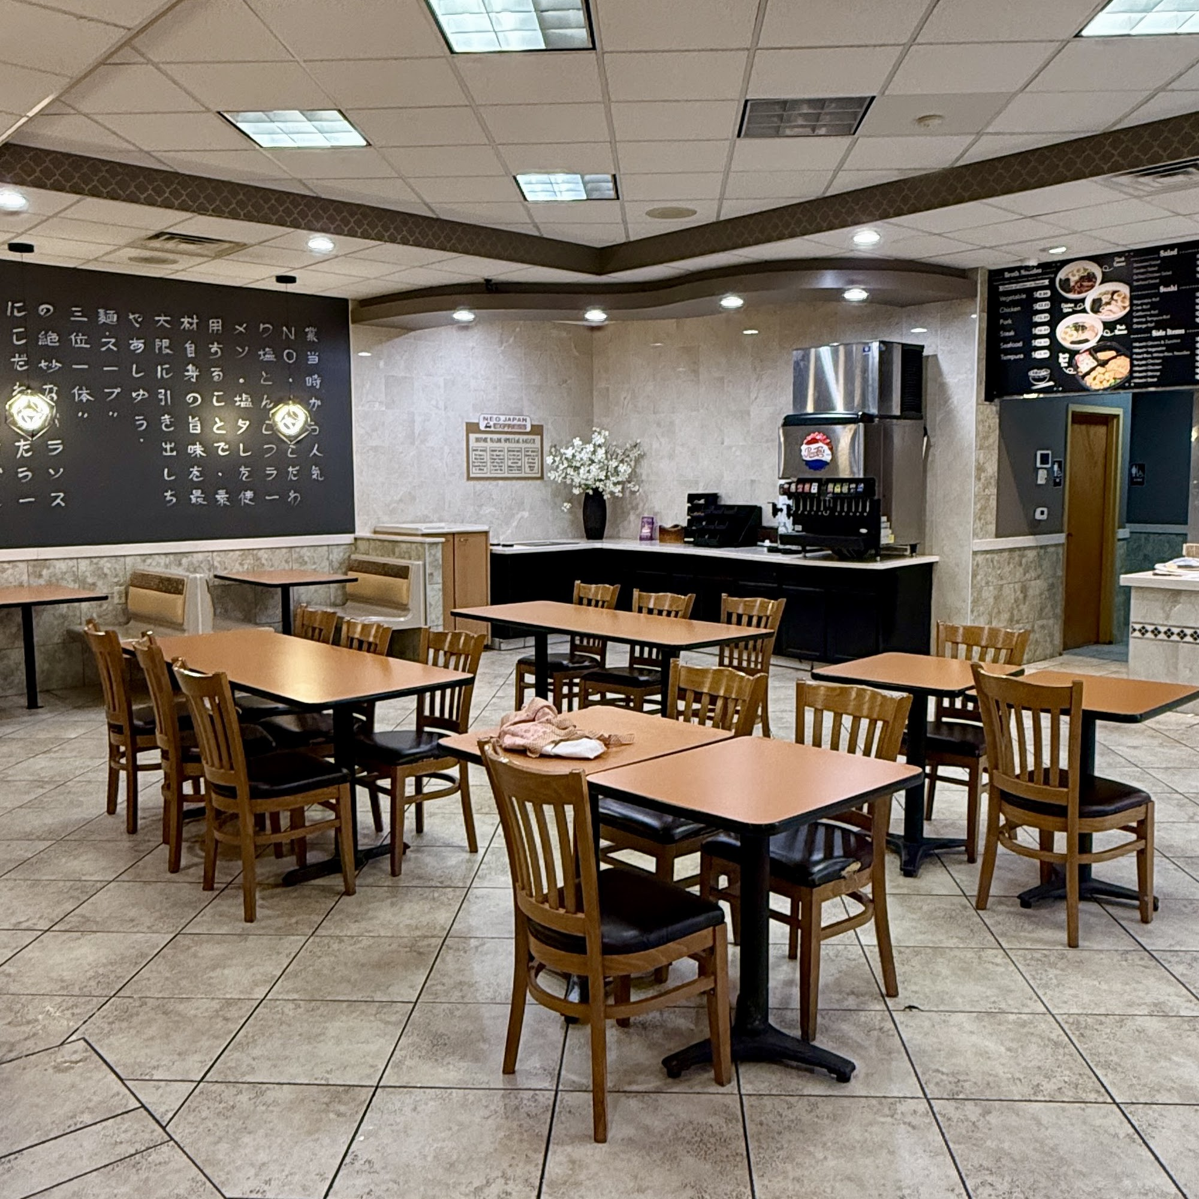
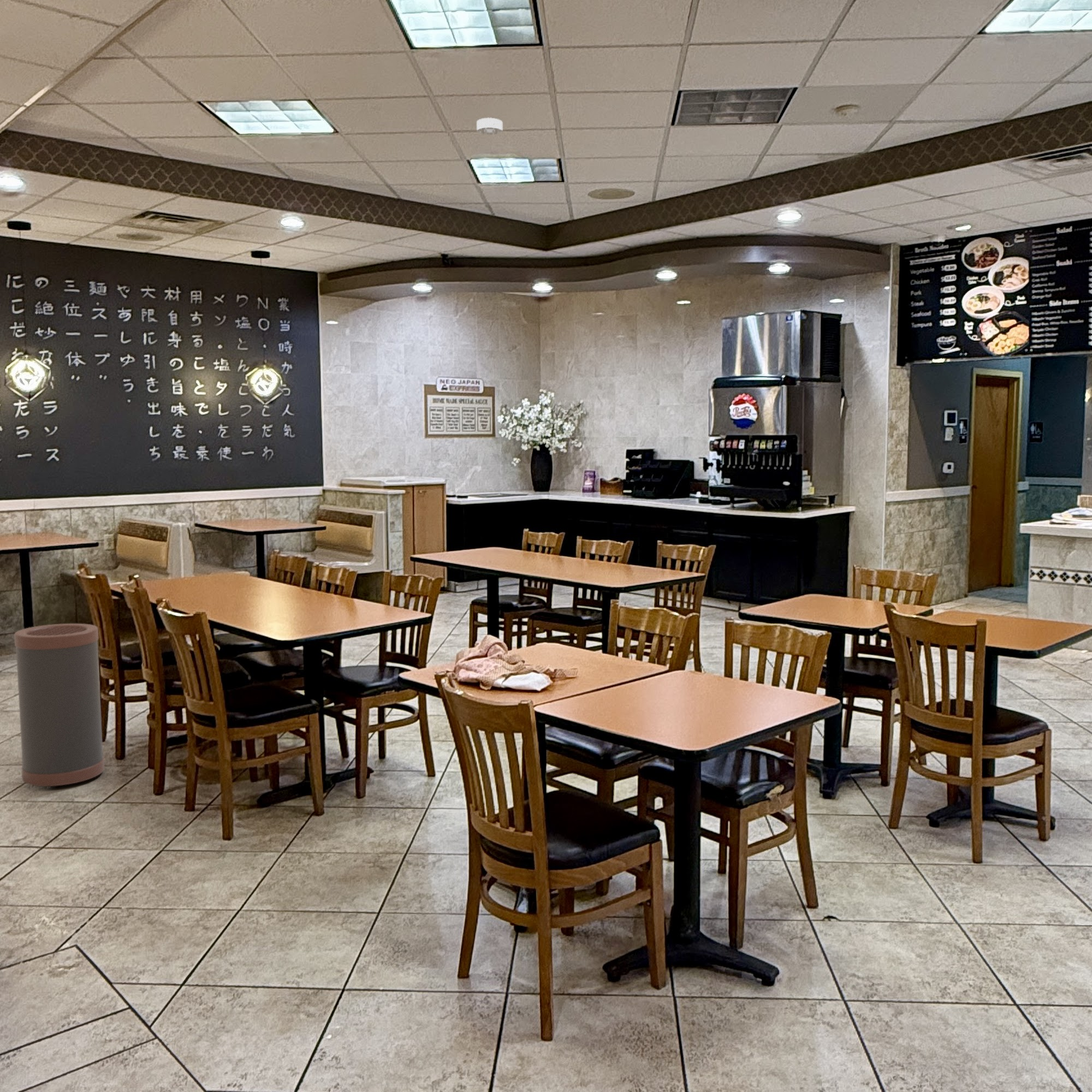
+ smoke detector (489, 126)
+ trash can (60, 704)
